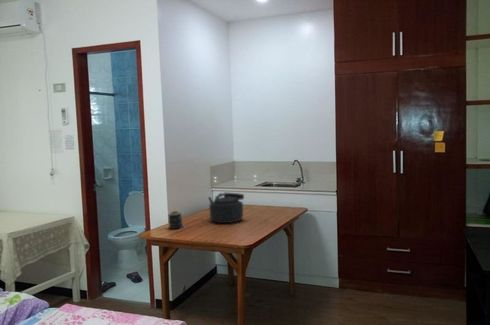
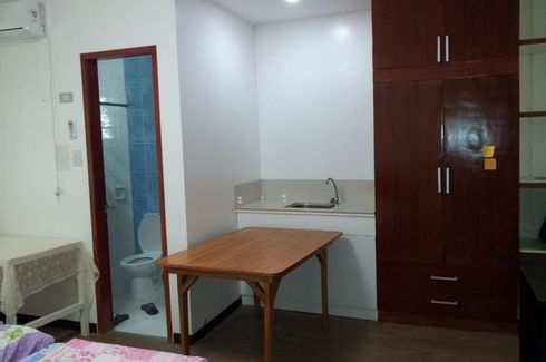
- candle (176, 219)
- kettle (226, 207)
